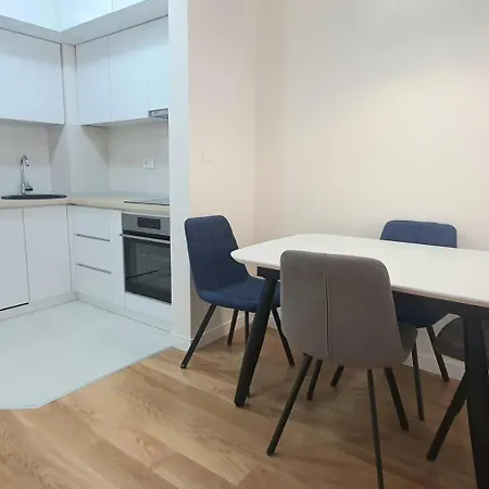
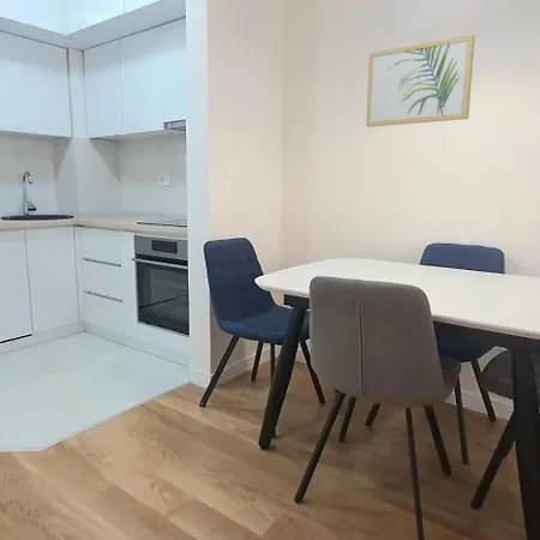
+ wall art (416, 84)
